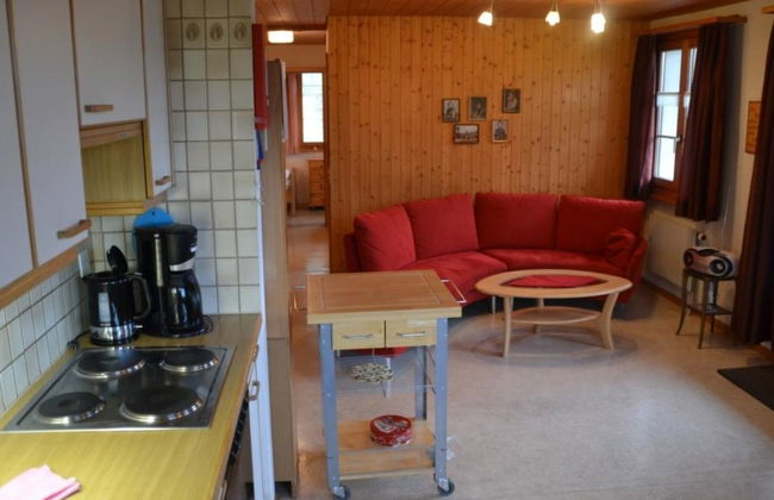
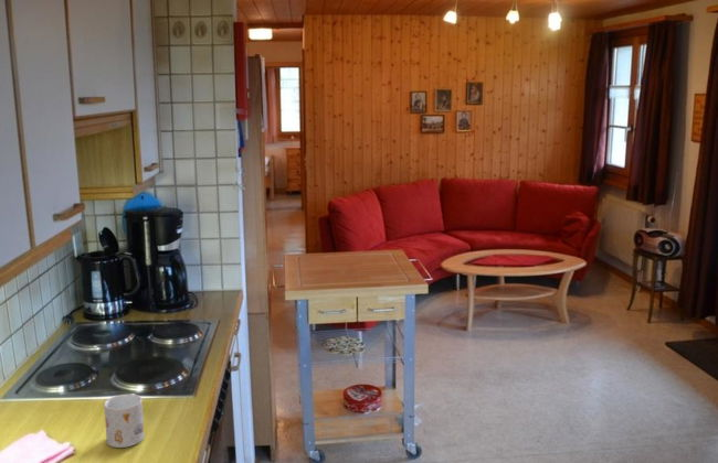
+ mug (127, 416)
